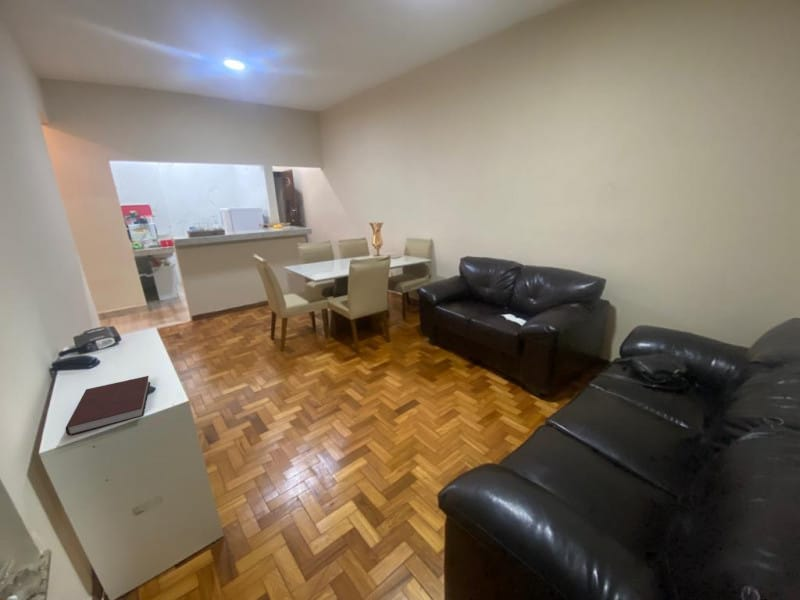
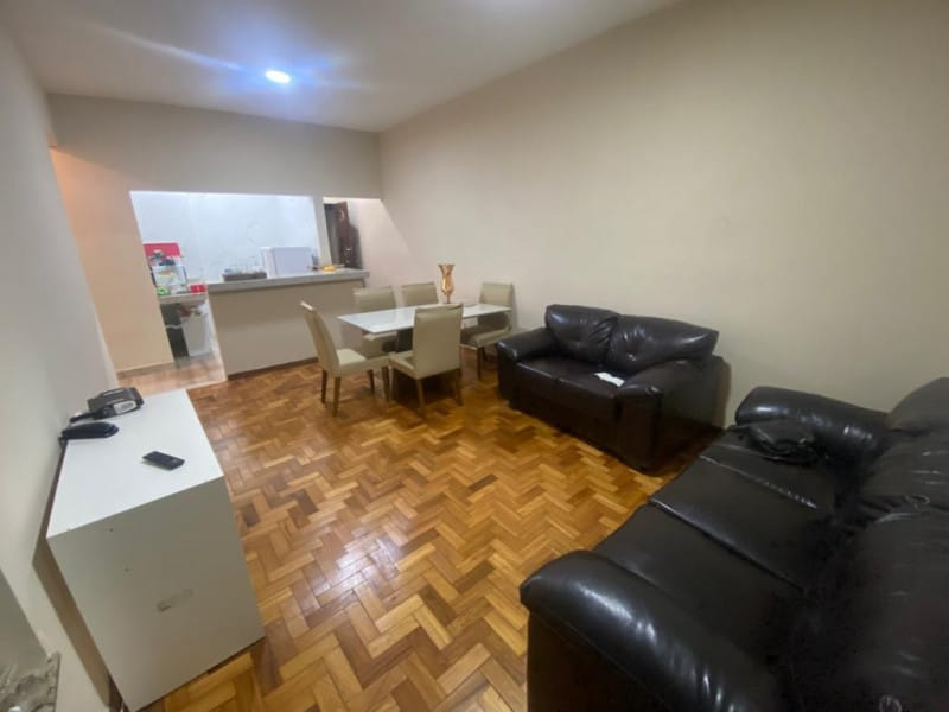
- notebook (113, 402)
